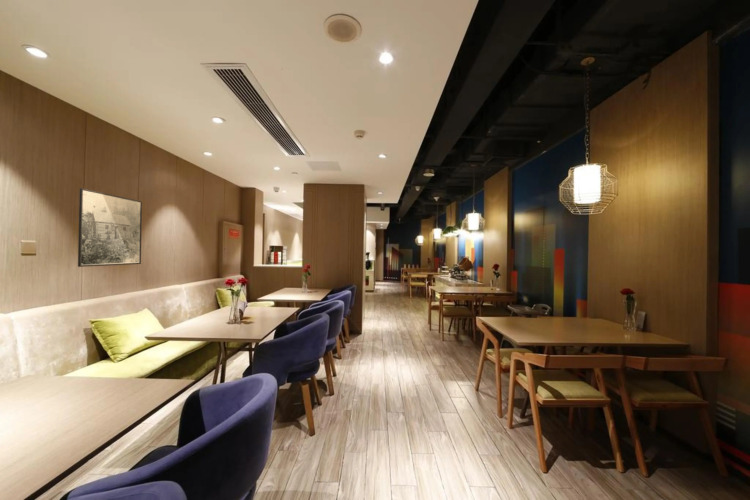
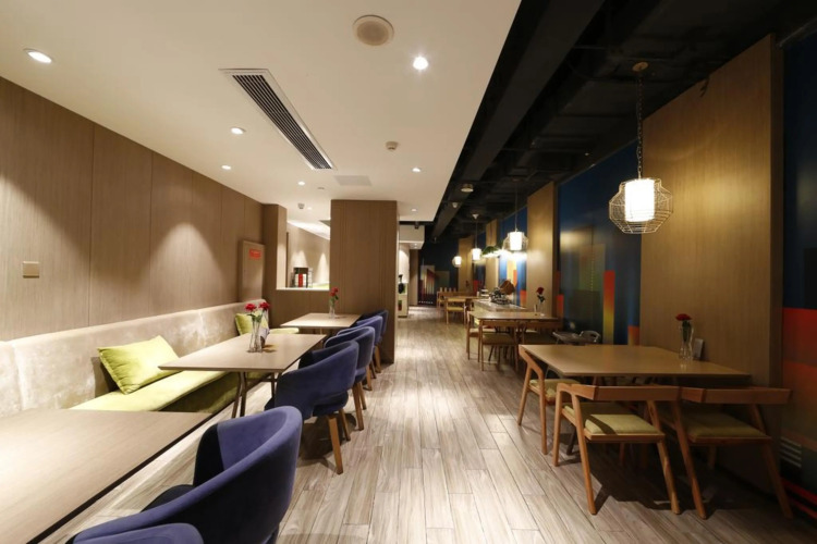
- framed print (113, 230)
